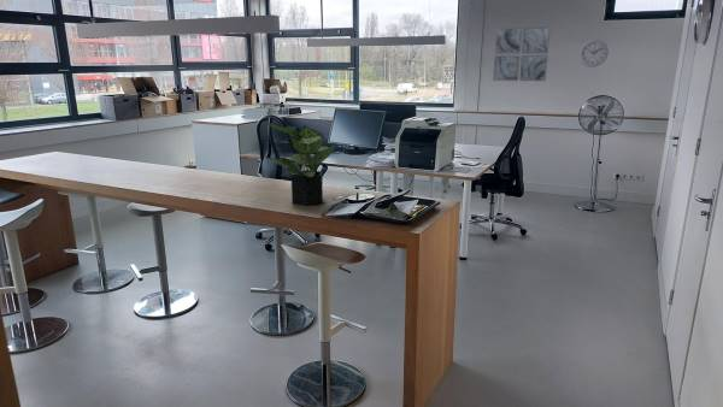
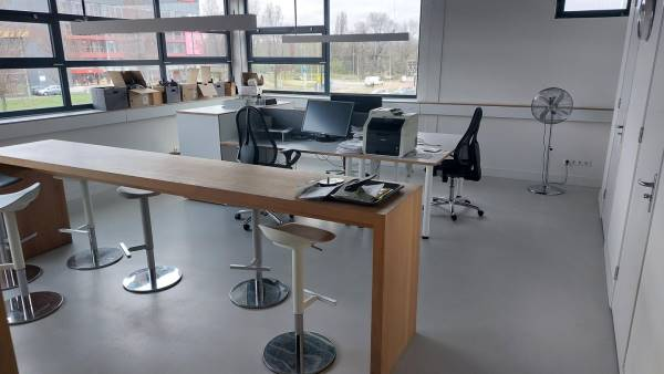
- potted plant (301, 160)
- wall art (519, 53)
- wall clock (593, 53)
